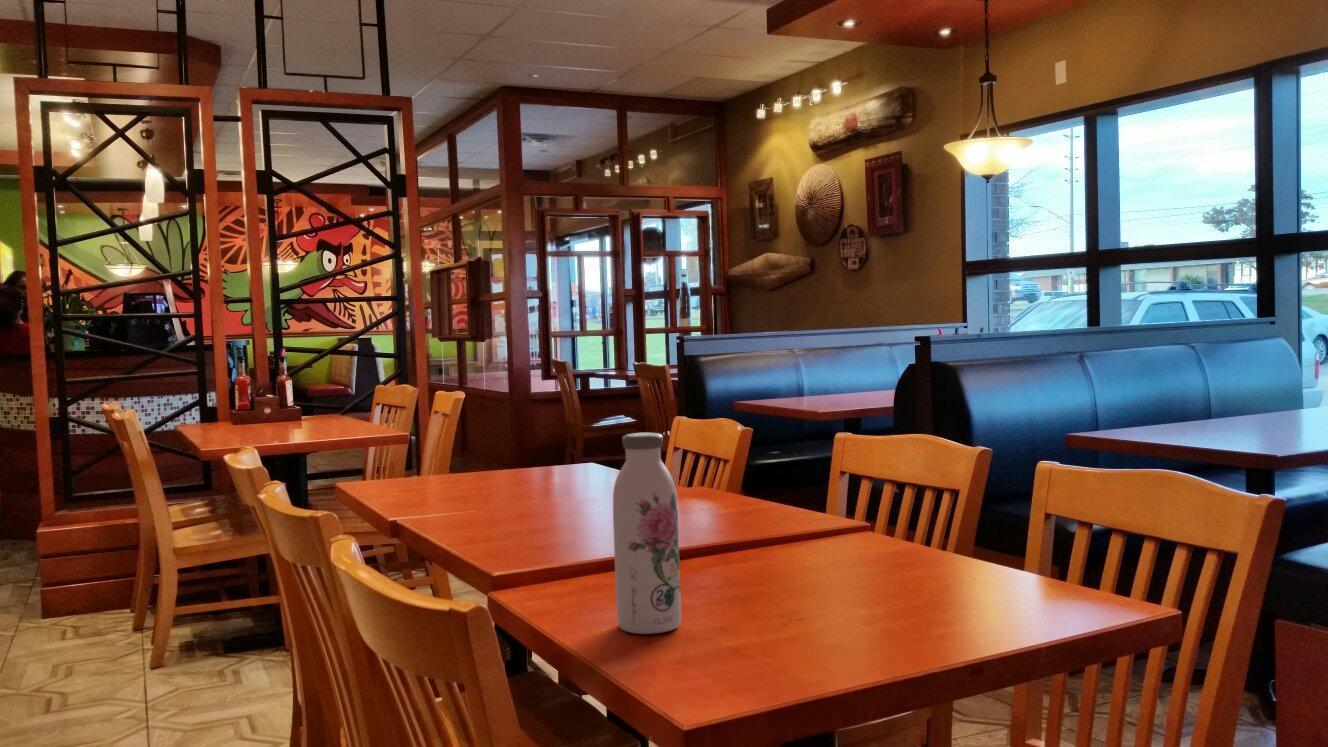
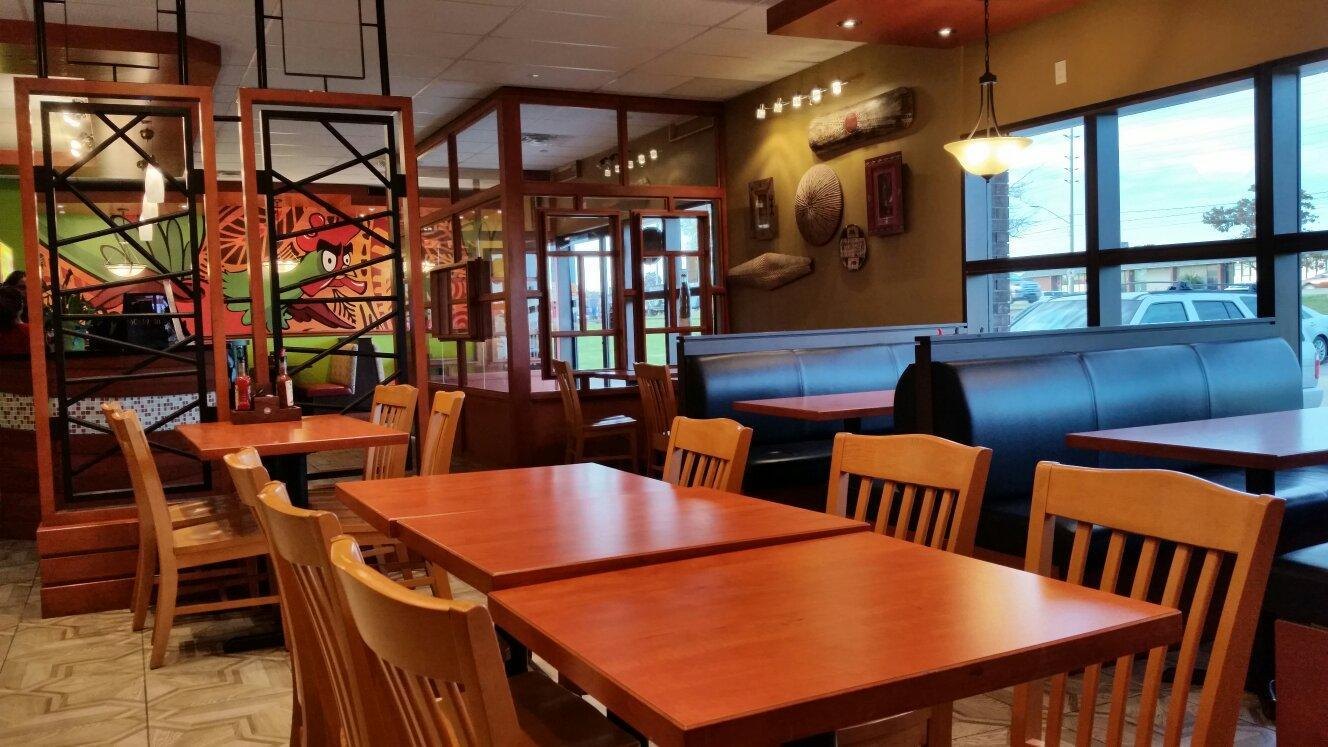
- water bottle (645, 529)
